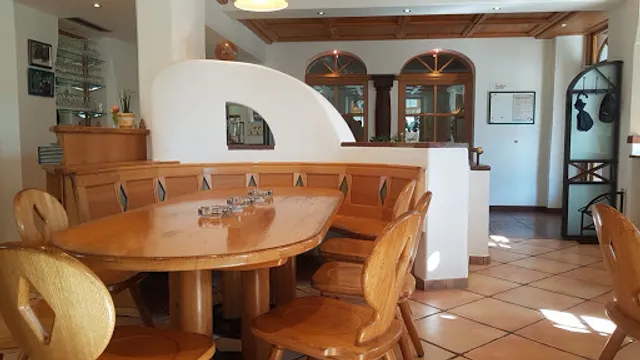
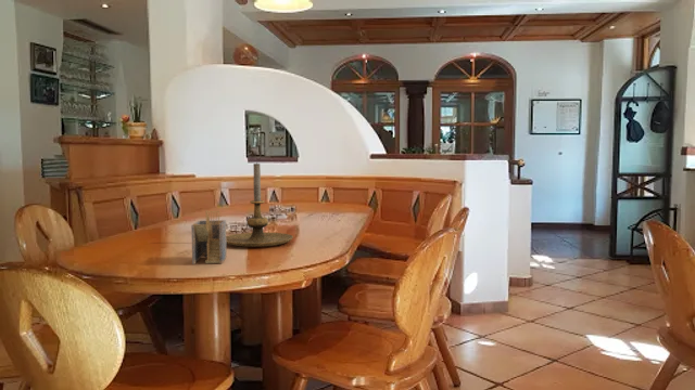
+ napkin holder (208, 234)
+ candle holder (256, 203)
